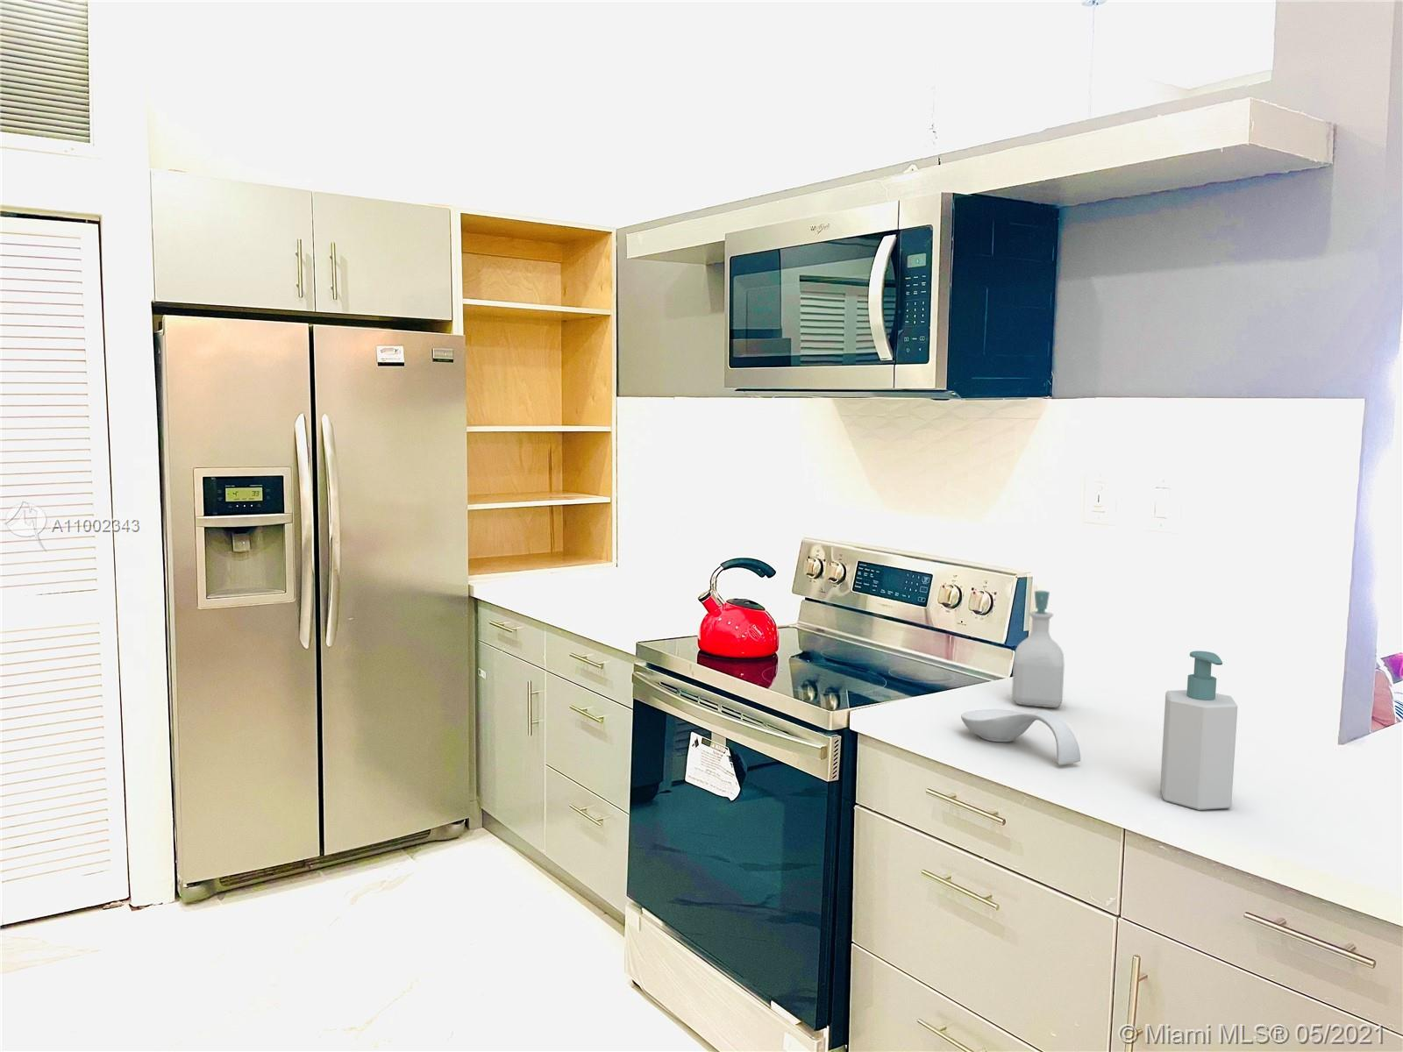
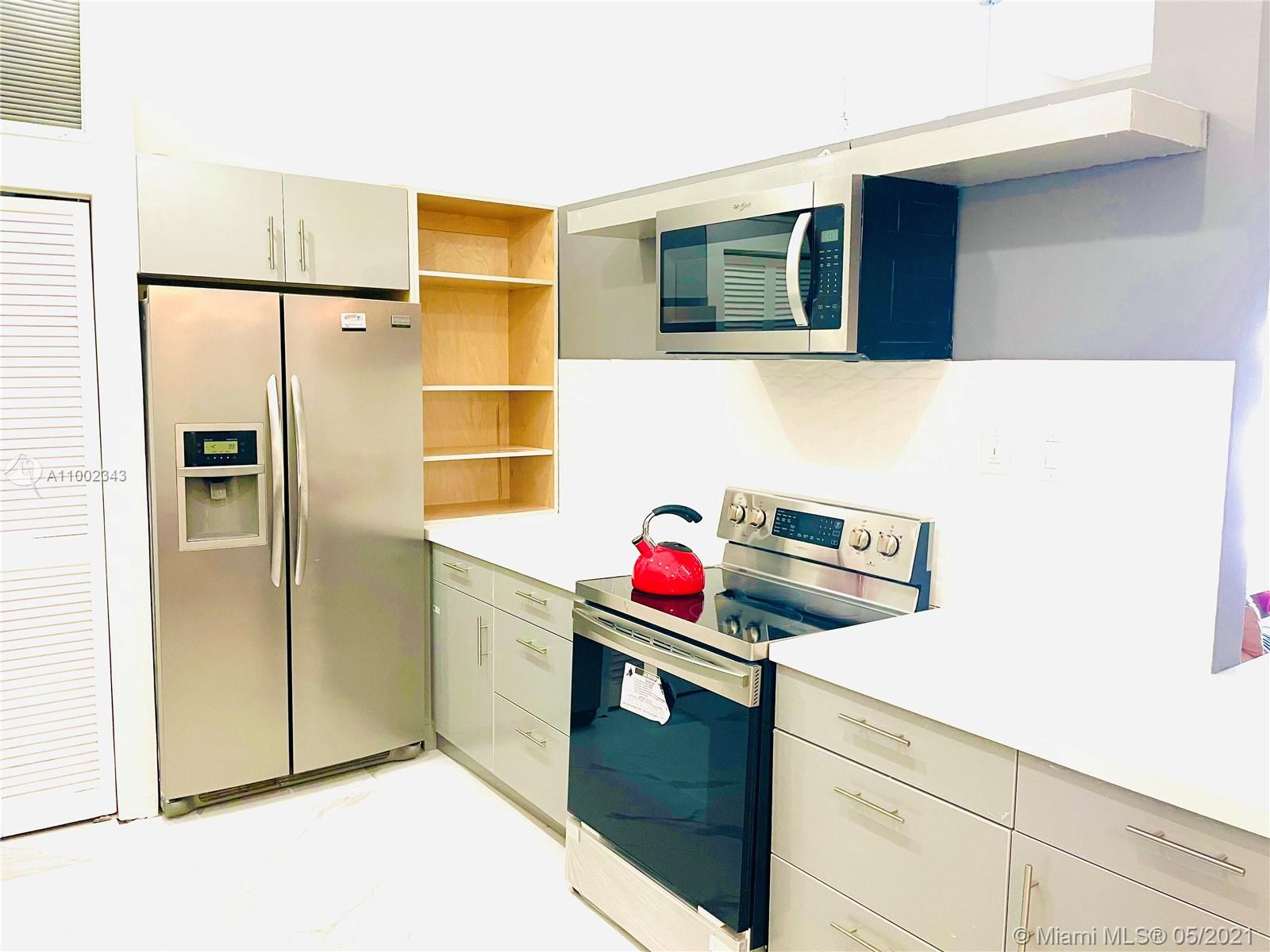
- soap bottle (1199, 726)
- spoon rest (1020, 725)
- soap bottle (1040, 646)
